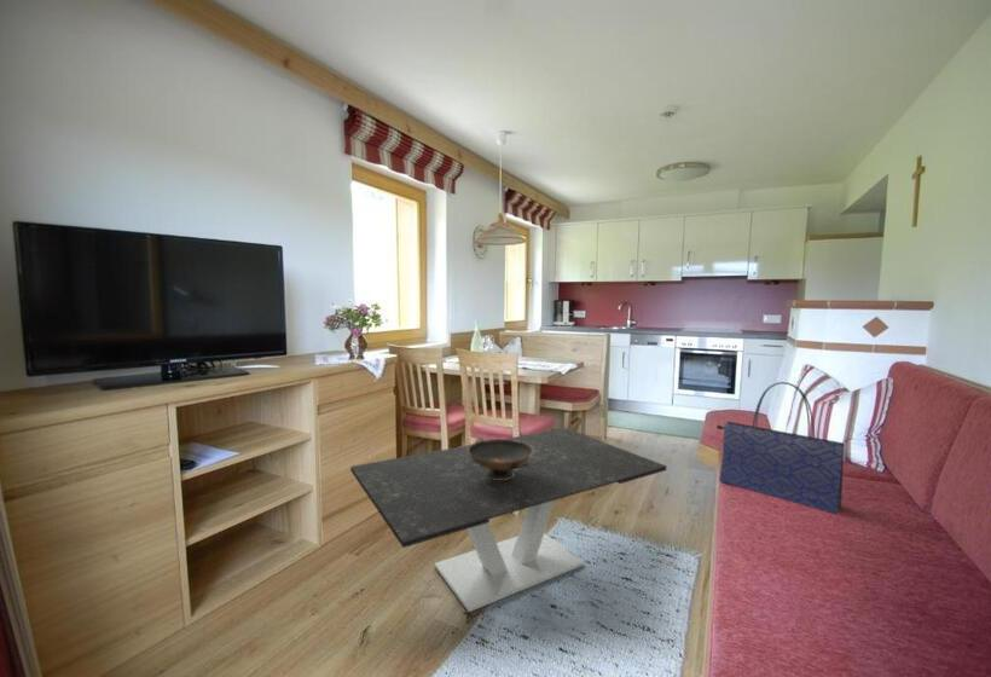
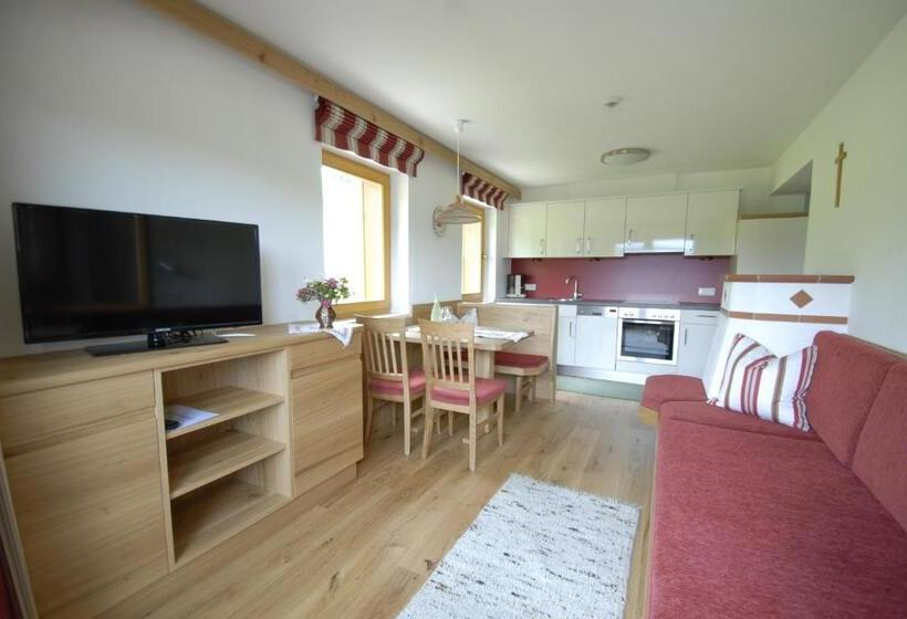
- coffee table (509, 513)
- decorative bowl (499, 461)
- tote bag (775, 436)
